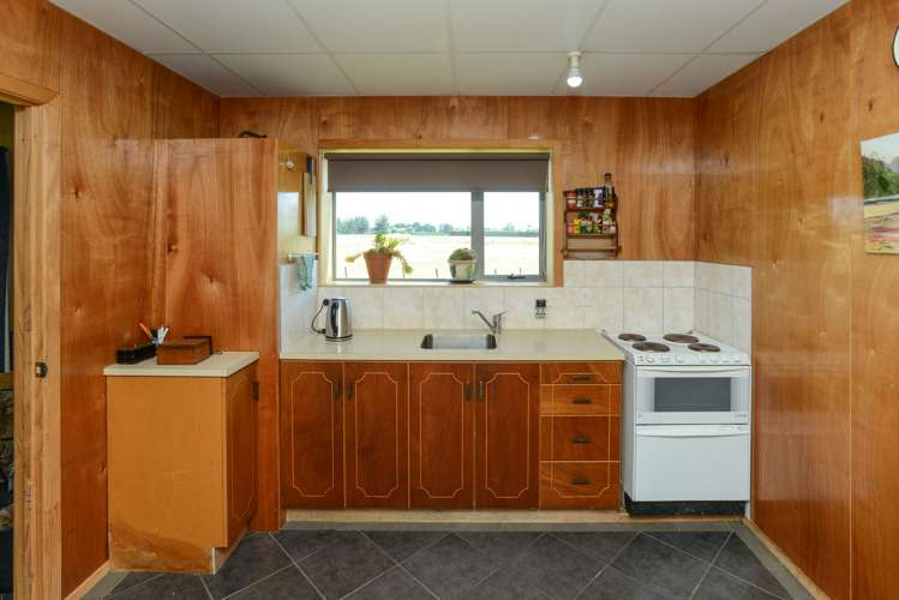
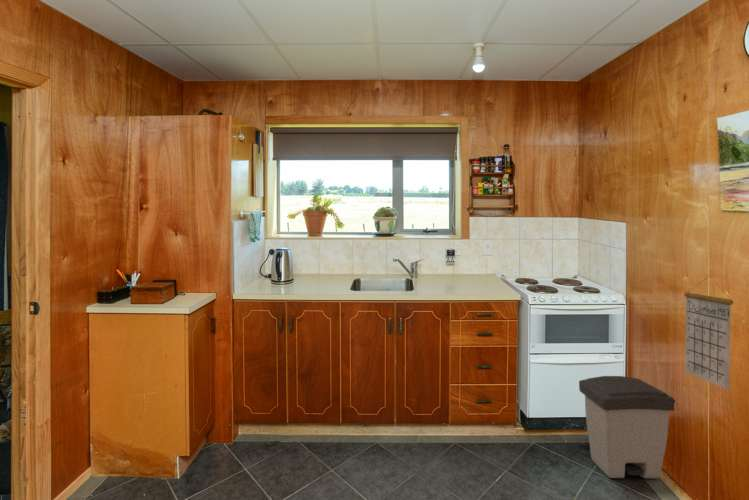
+ calendar (706, 328)
+ trash can (623, 425)
